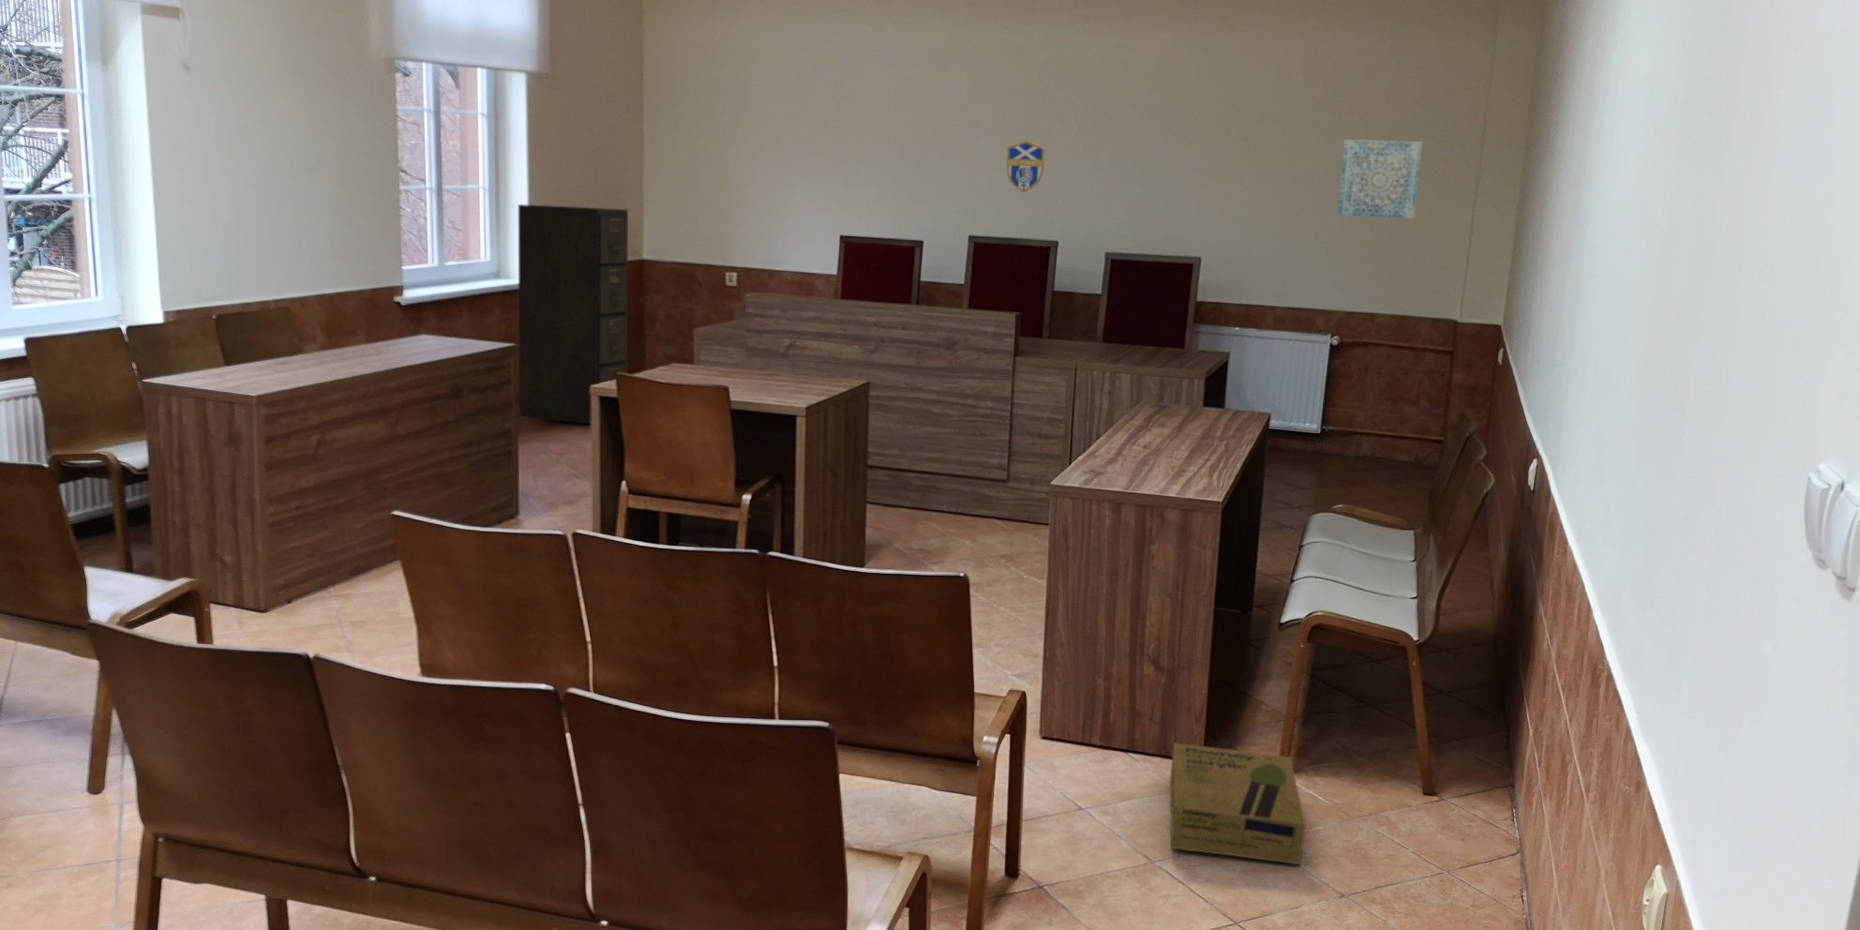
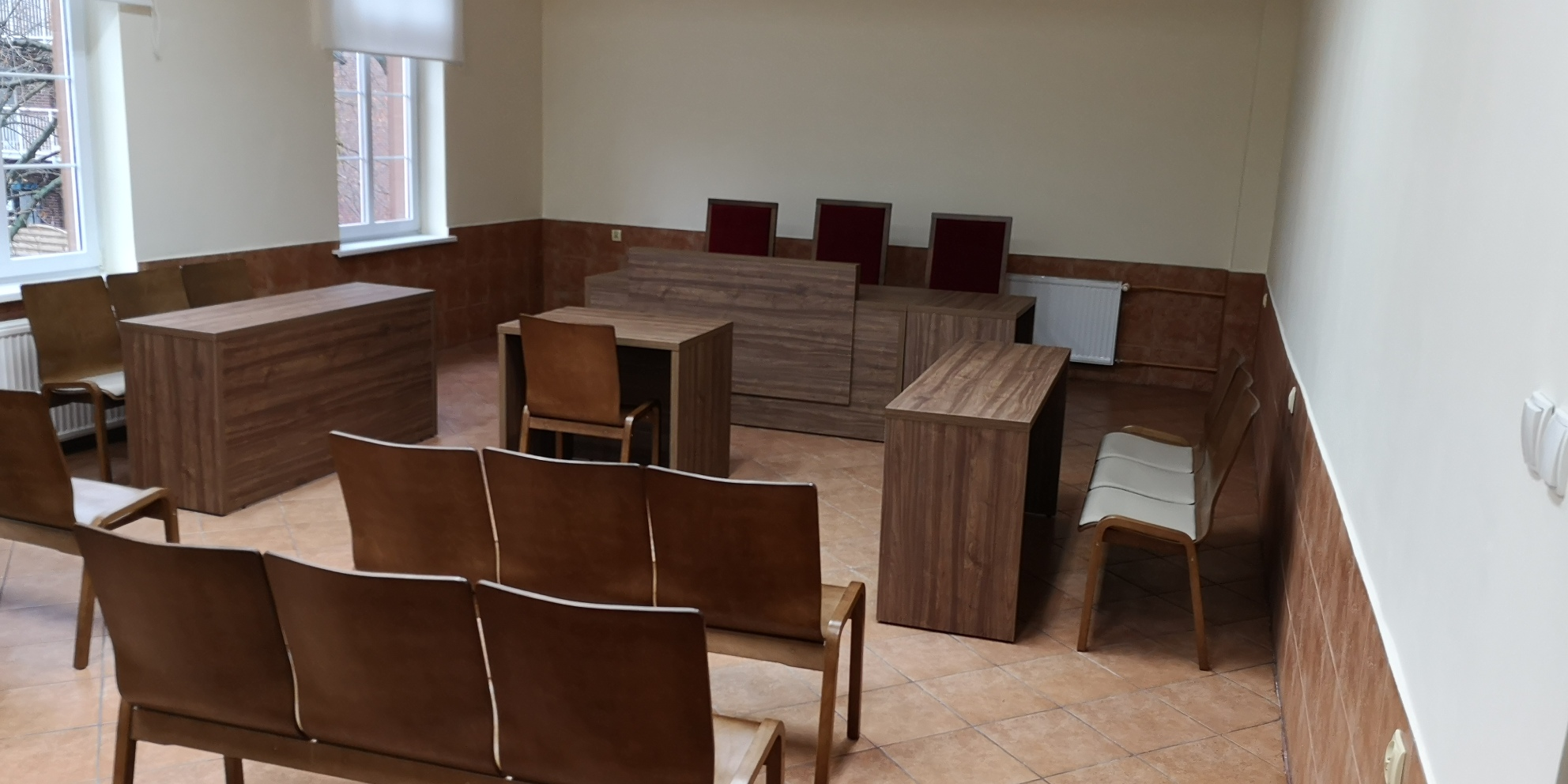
- wall art (1380, 178)
- cardboard box (1232, 800)
- filing cabinet (575, 313)
- emblem (1025, 166)
